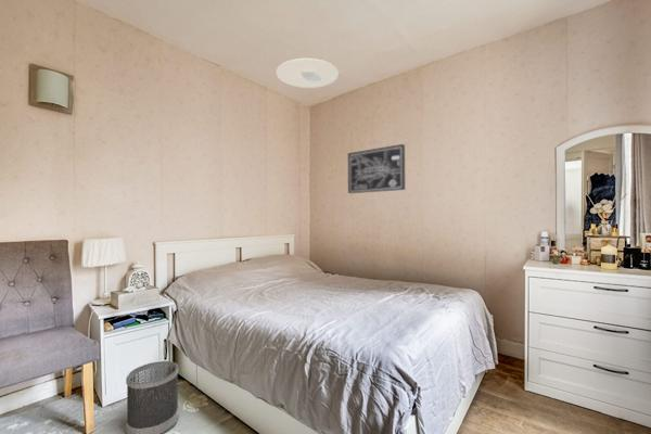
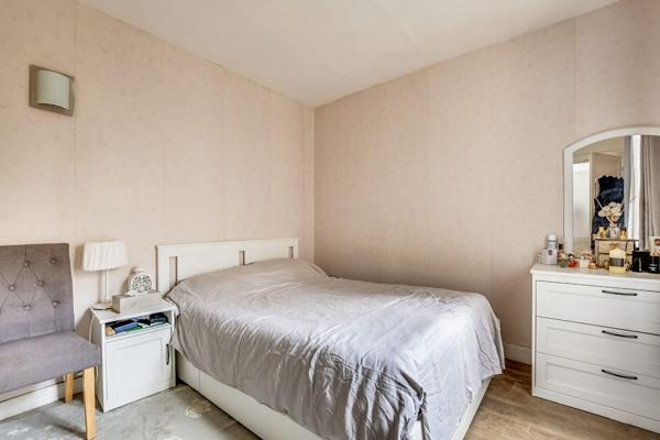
- wastebasket (153, 397)
- ceiling light (307, 71)
- wall art (374, 170)
